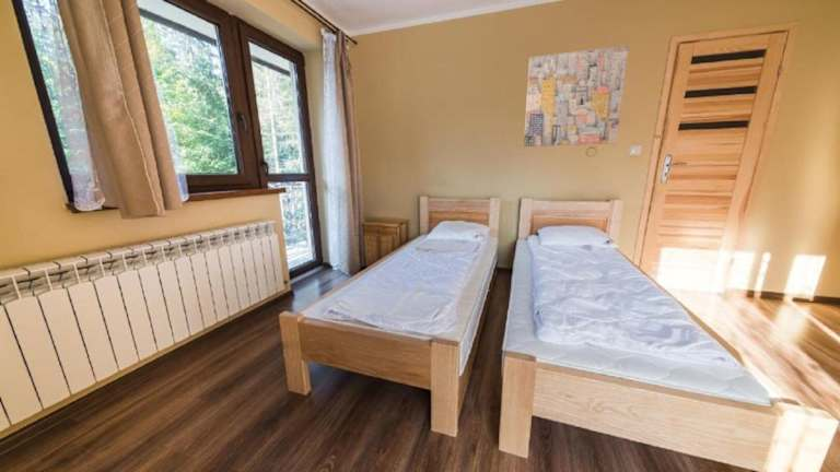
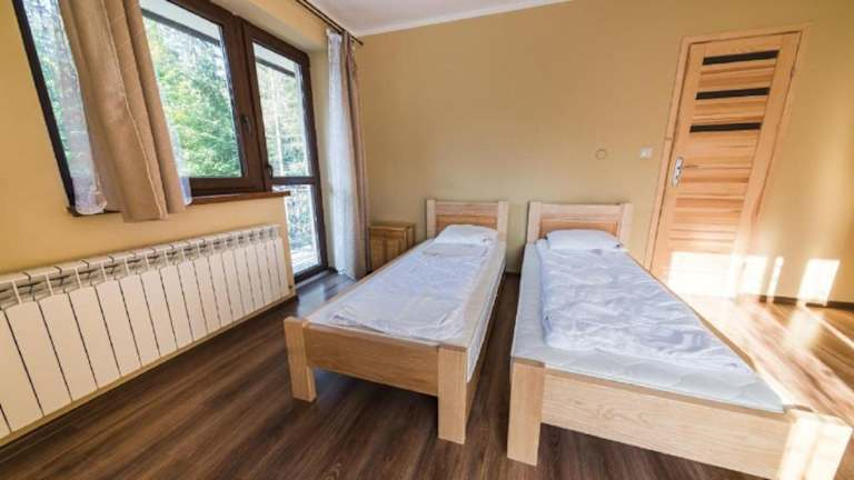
- wall art (572, 99)
